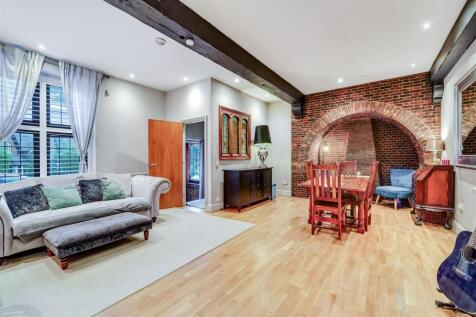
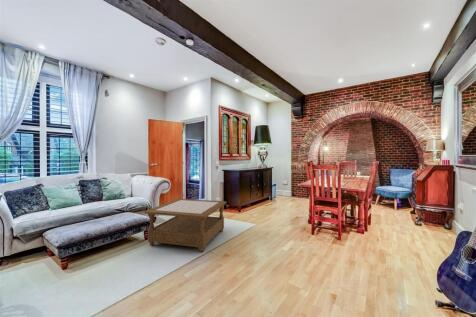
+ coffee table (189, 221)
